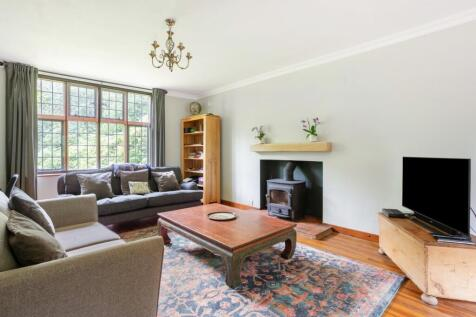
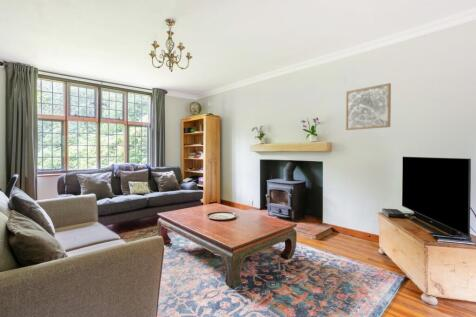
+ wall art (367, 108)
